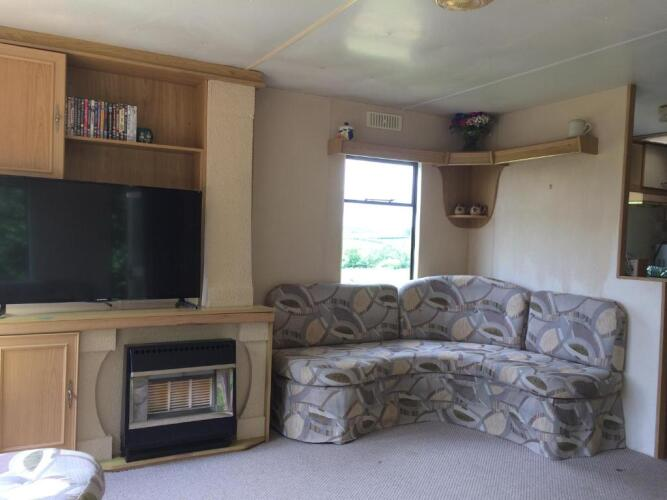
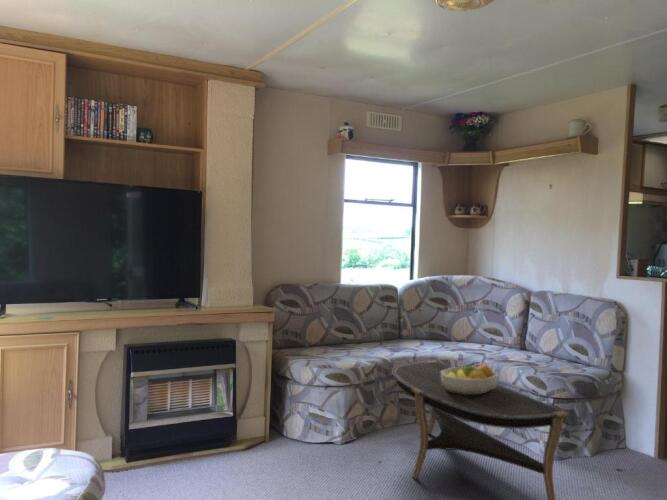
+ coffee table (453, 428)
+ fruit bowl (469, 377)
